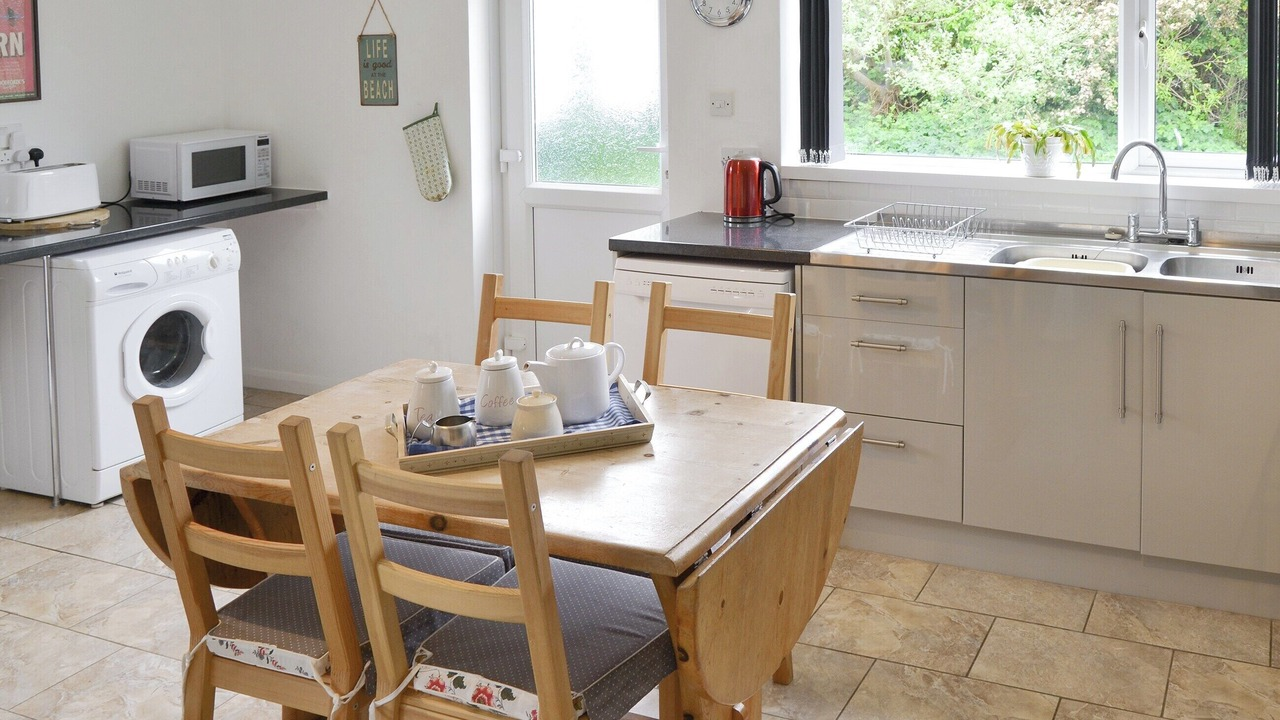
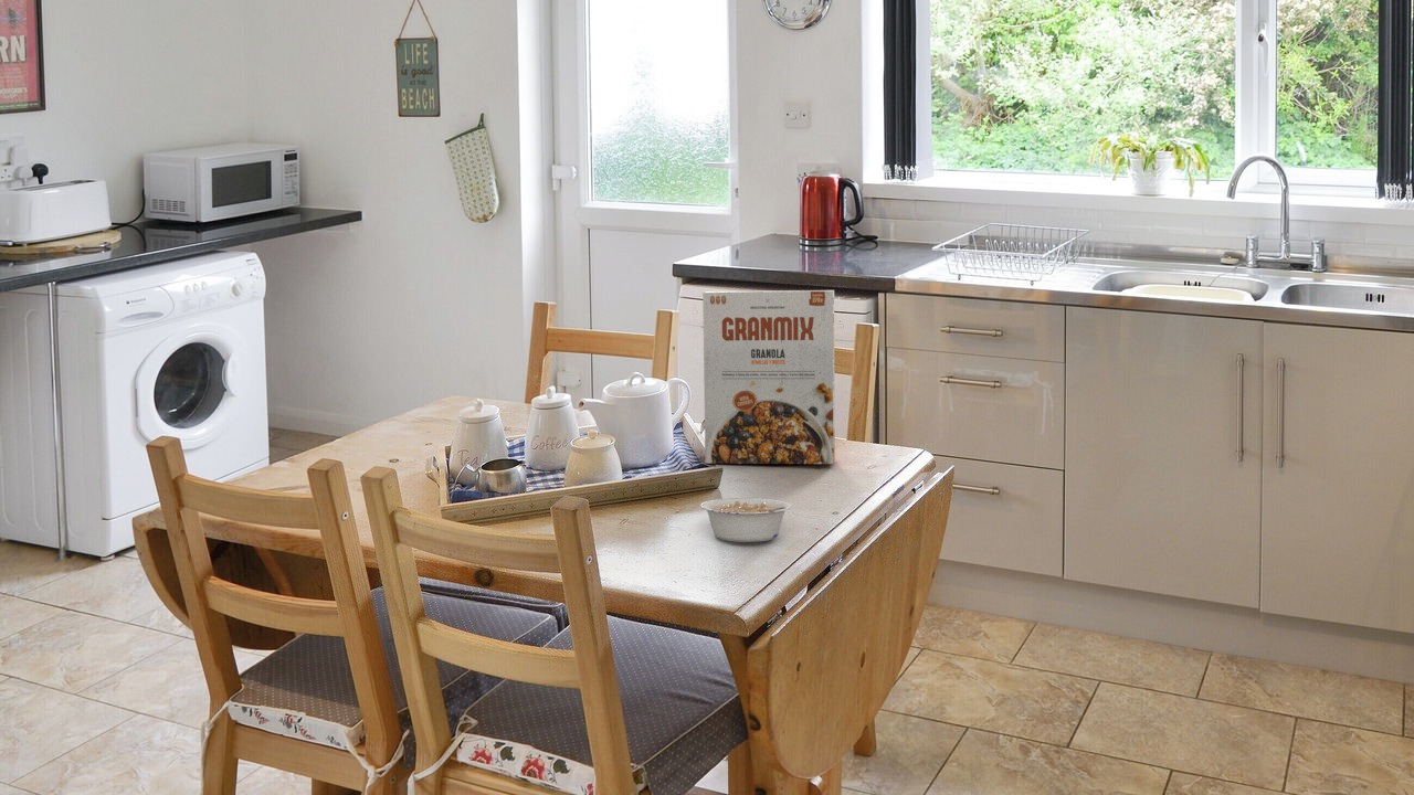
+ cereal box (769, 377)
+ legume (749, 518)
